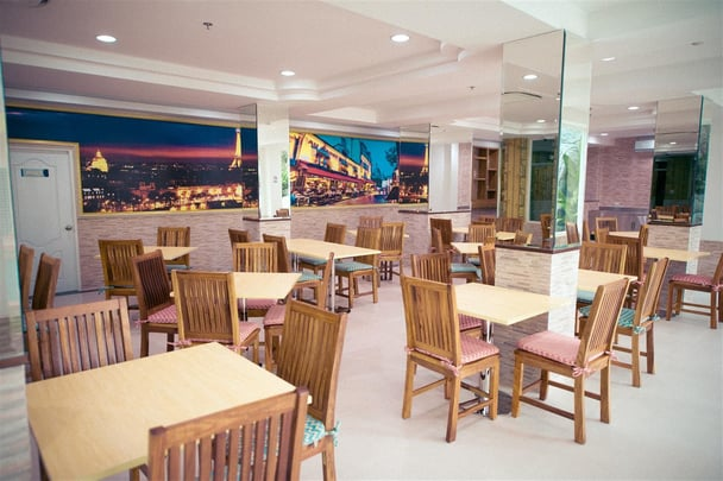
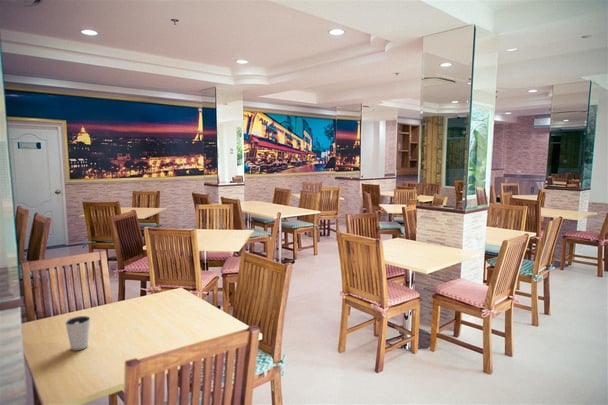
+ dixie cup (78, 333)
